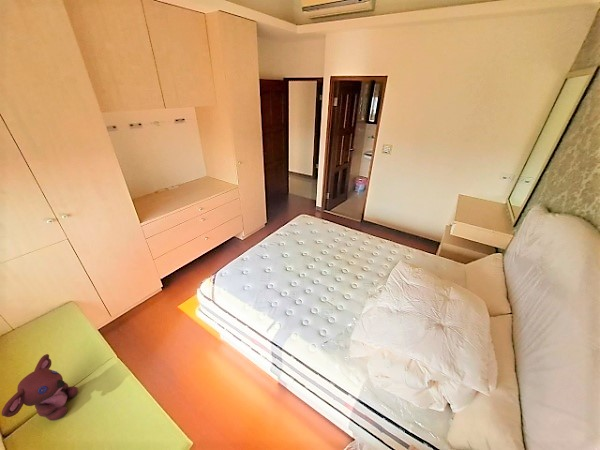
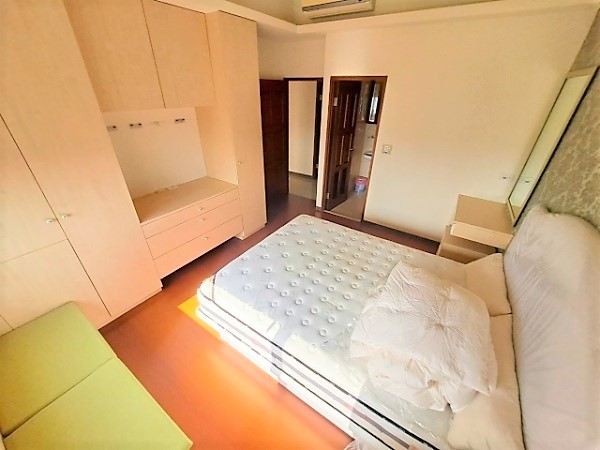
- teddy bear (48, 392)
